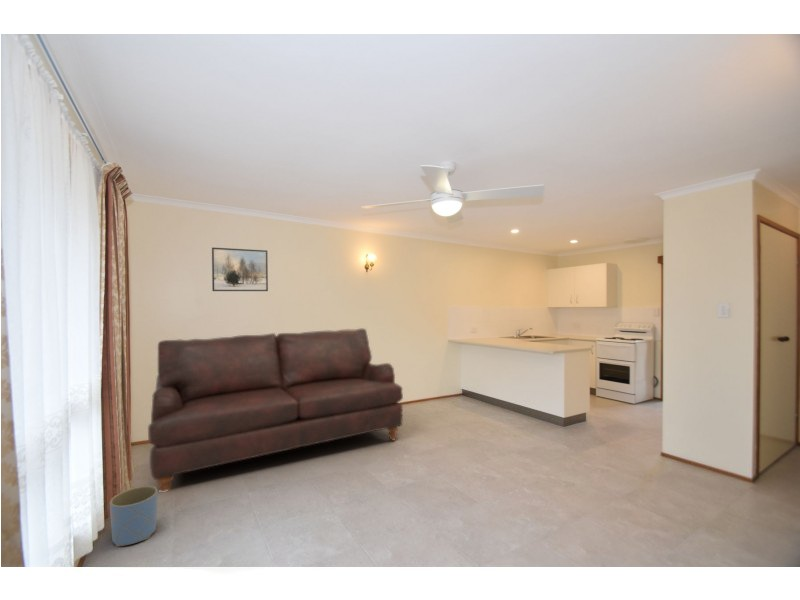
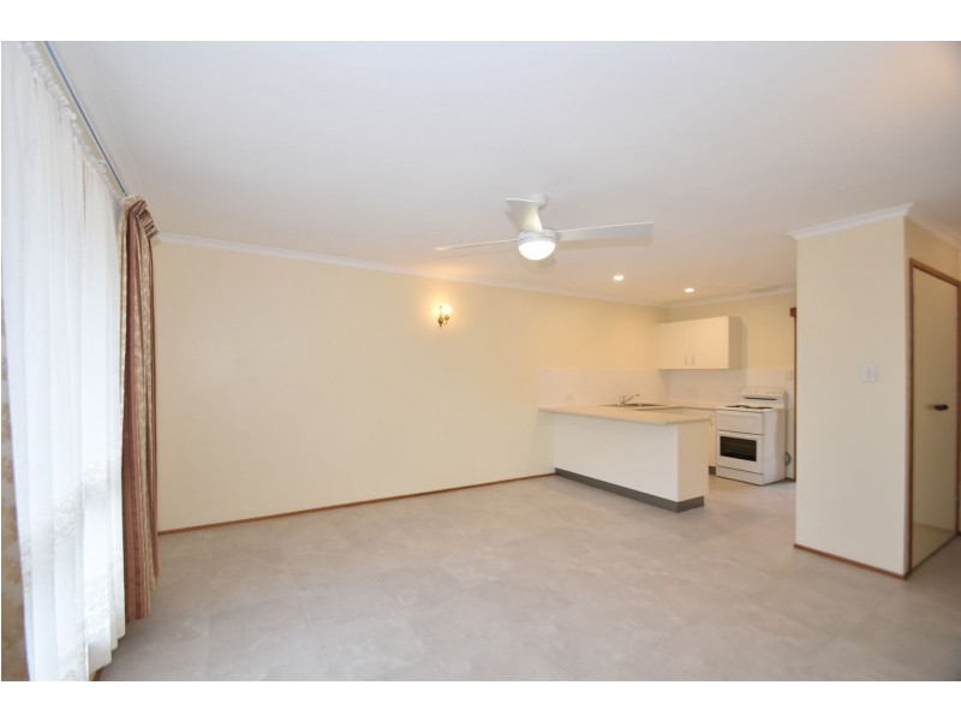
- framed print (240, 270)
- sofa (282, 389)
- planter (134, 515)
